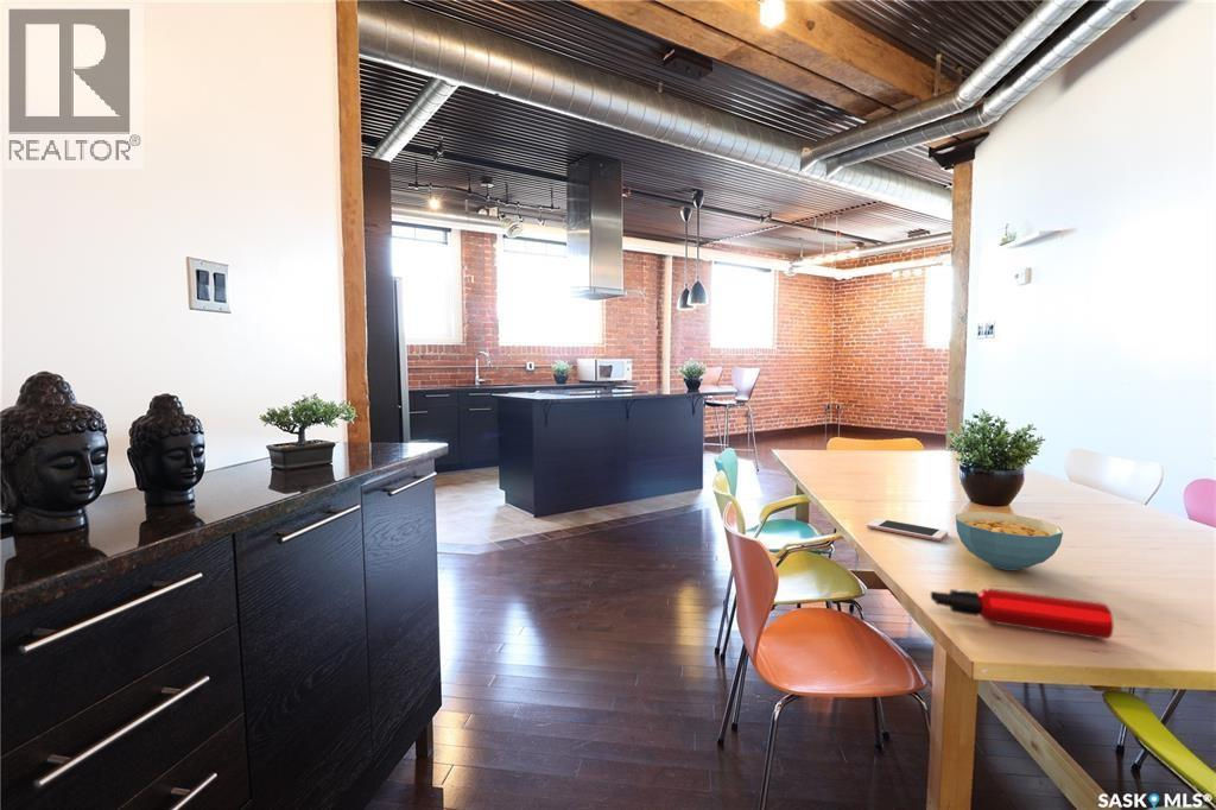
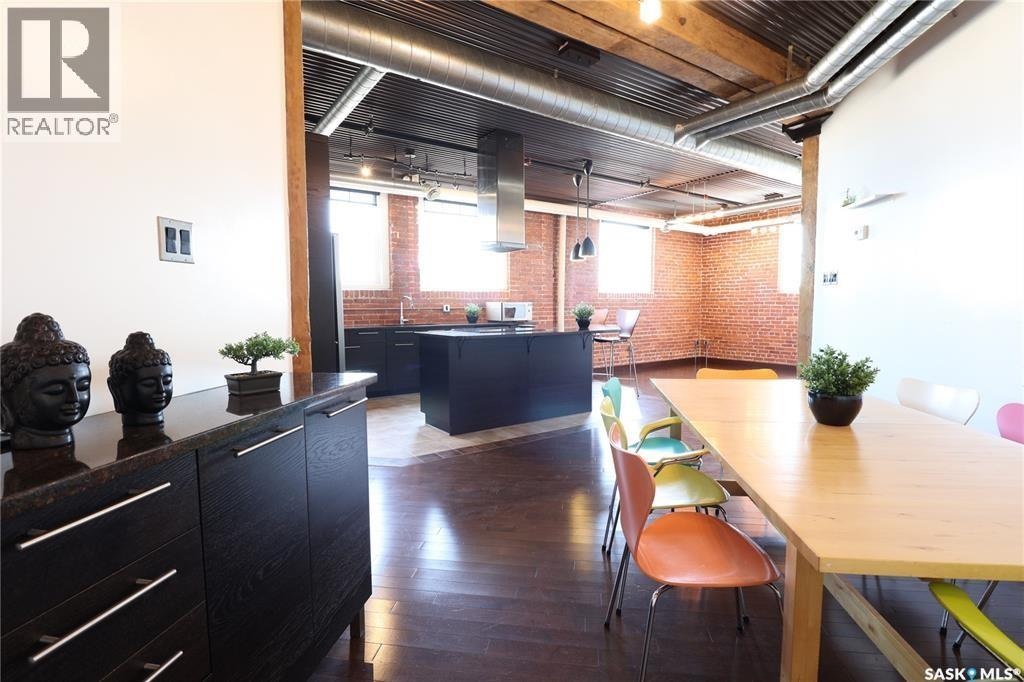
- water bottle (1016, 608)
- cereal bowl (1005, 544)
- cell phone (906, 529)
